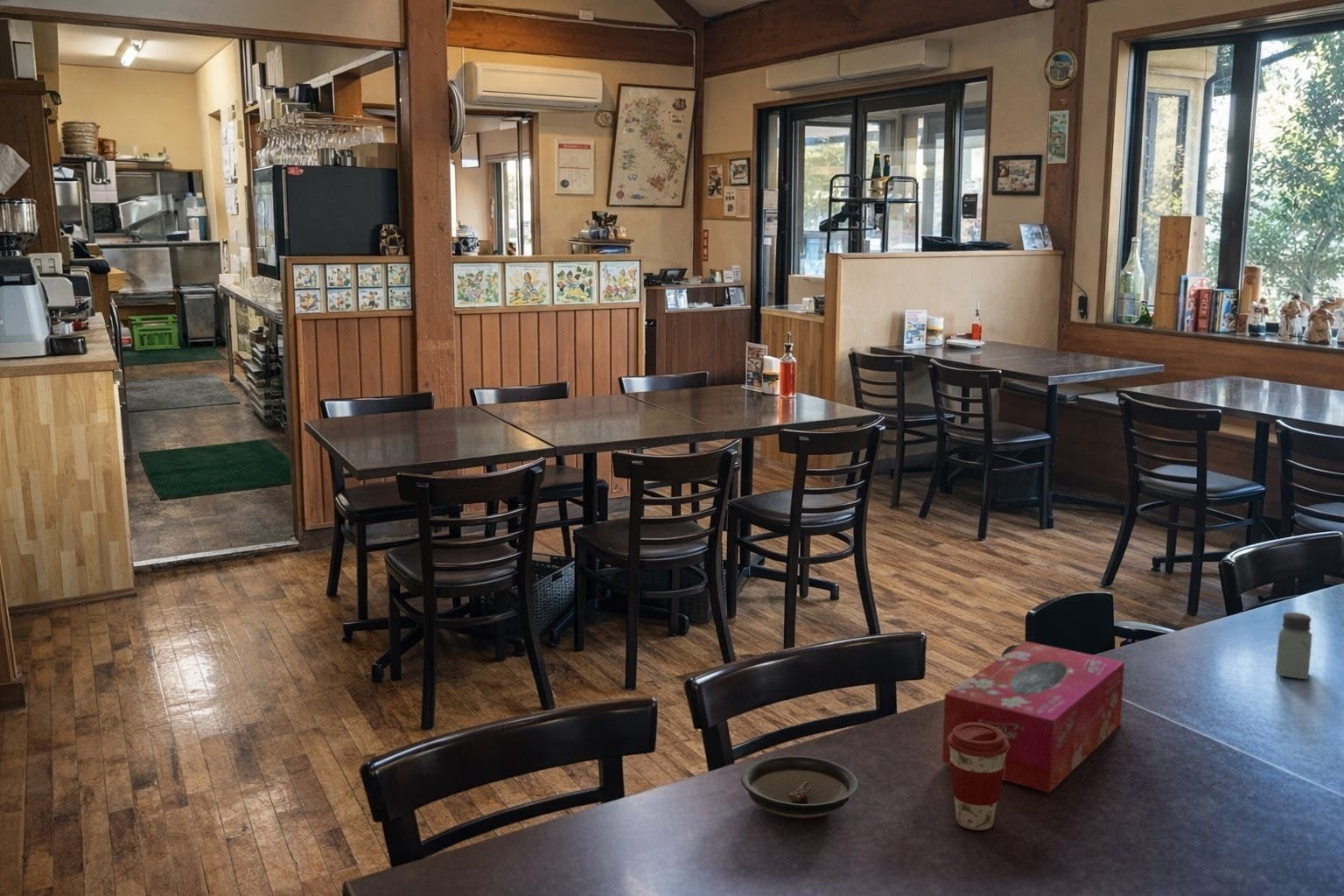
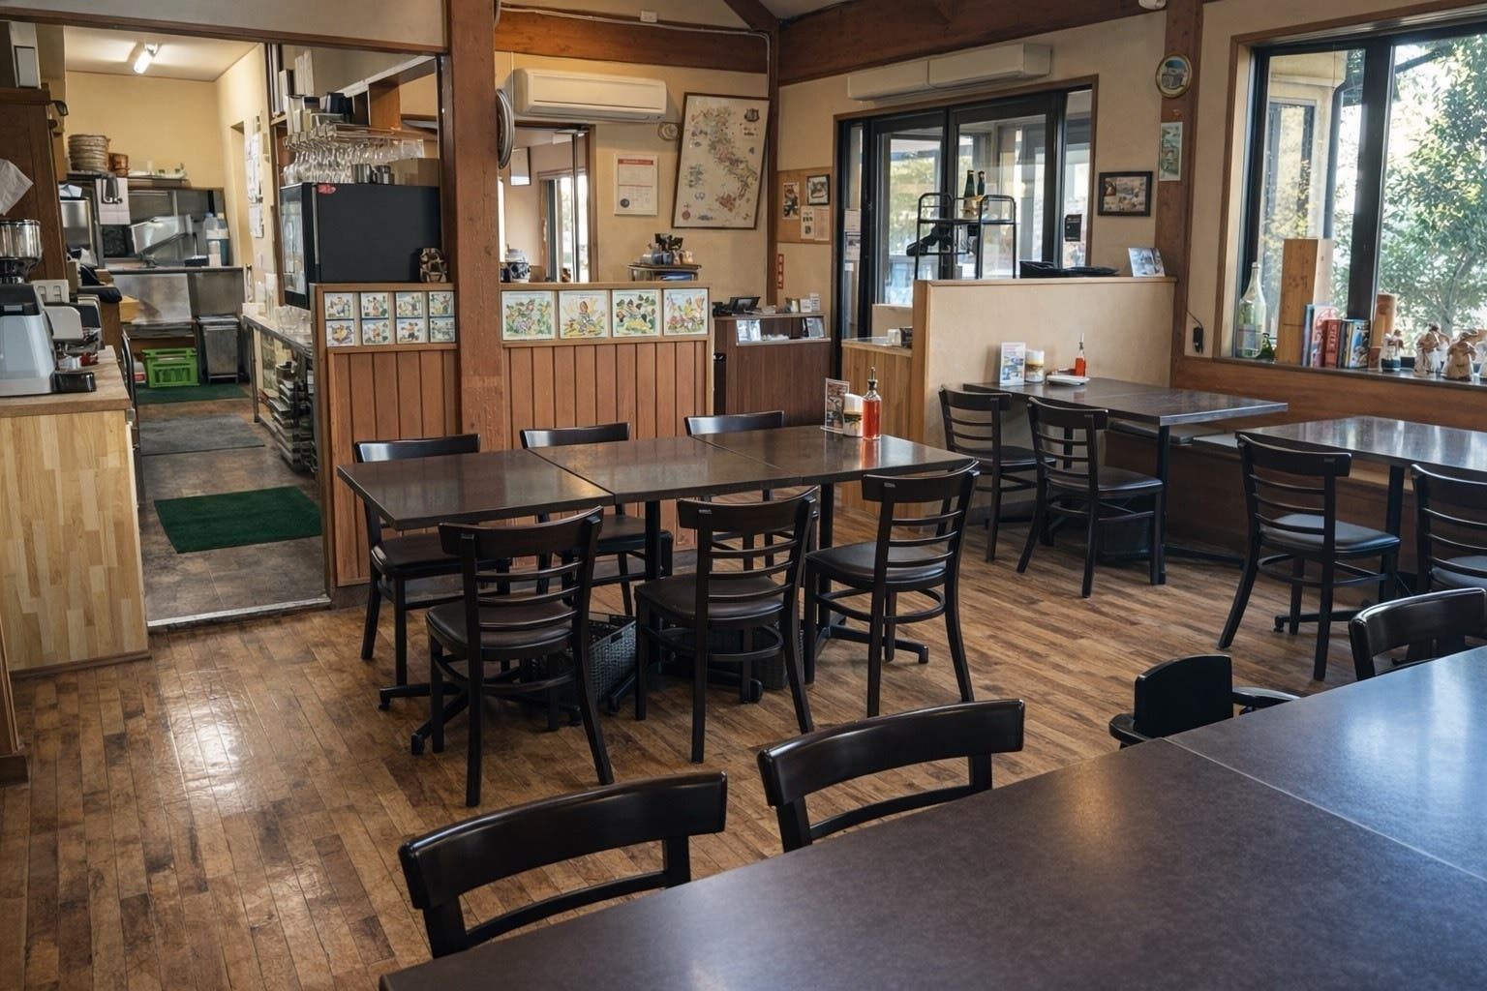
- coffee cup (976, 777)
- saltshaker (1294, 644)
- saucer (798, 792)
- tissue box (1036, 710)
